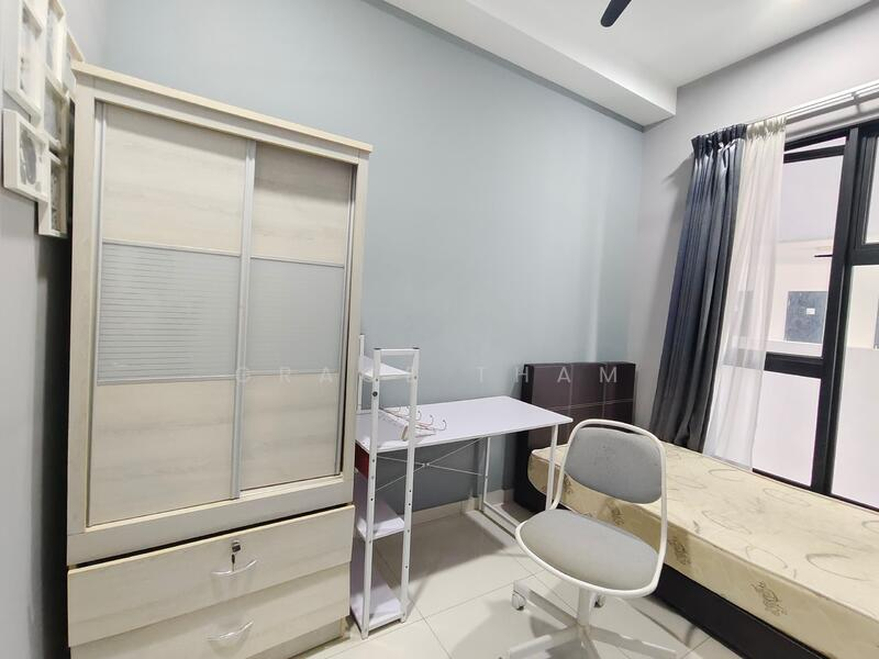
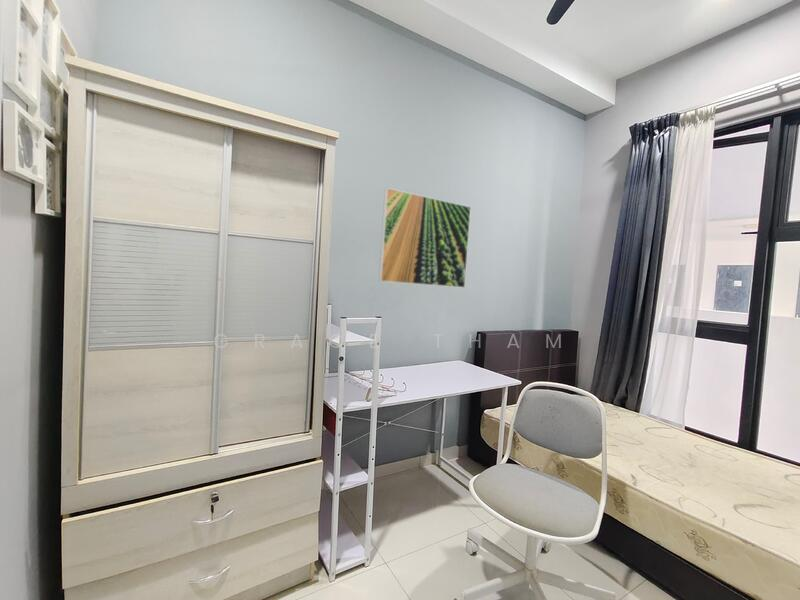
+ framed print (427, 241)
